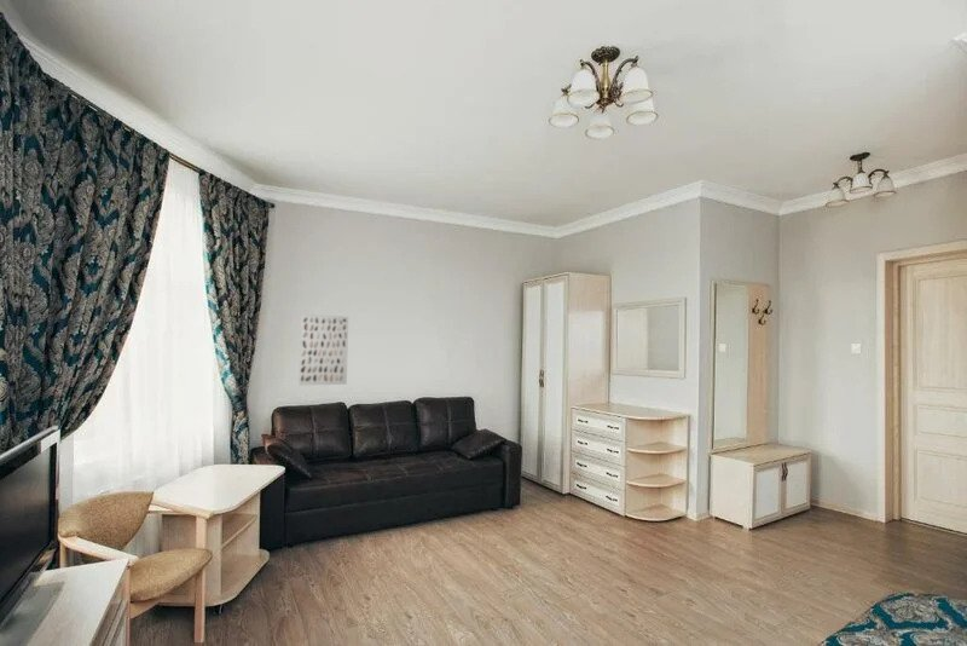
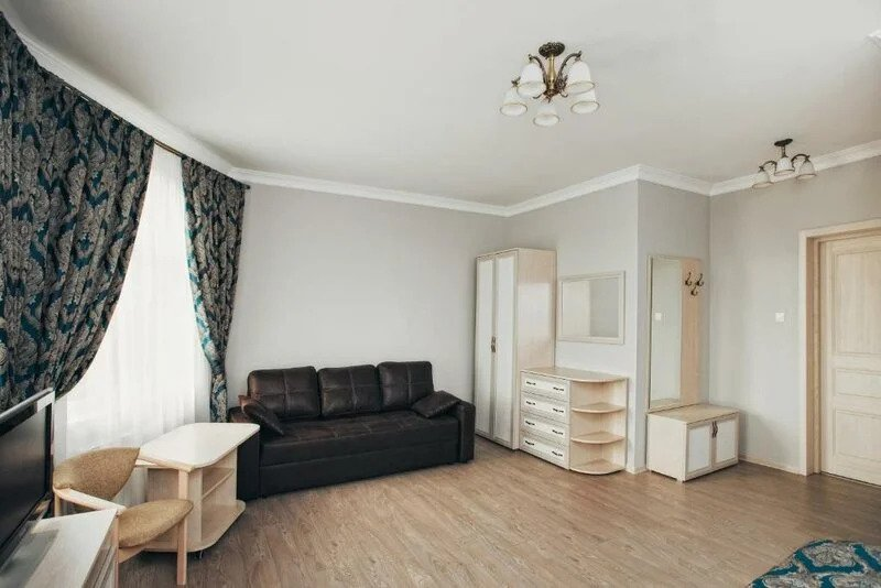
- wall art (324, 350)
